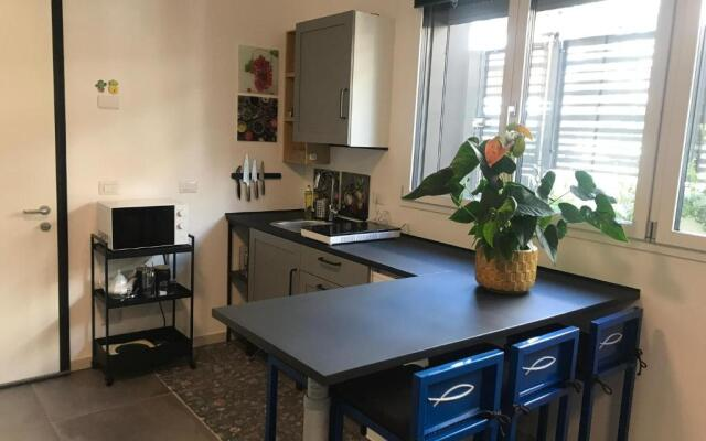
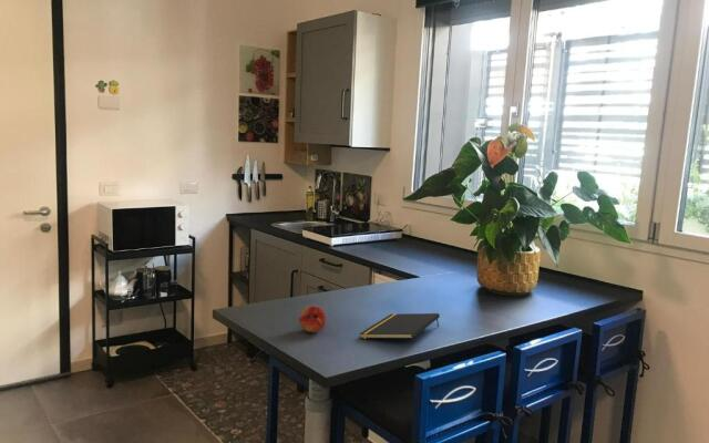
+ fruit (312, 318)
+ notepad (400, 324)
